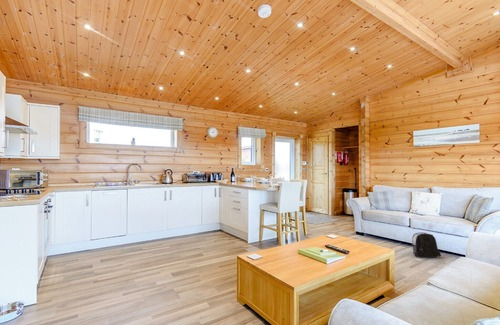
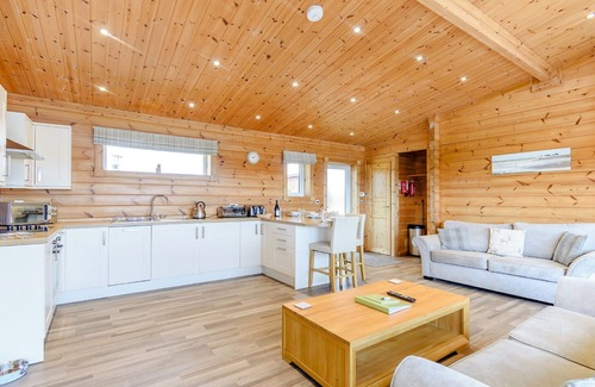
- backpack (424, 244)
